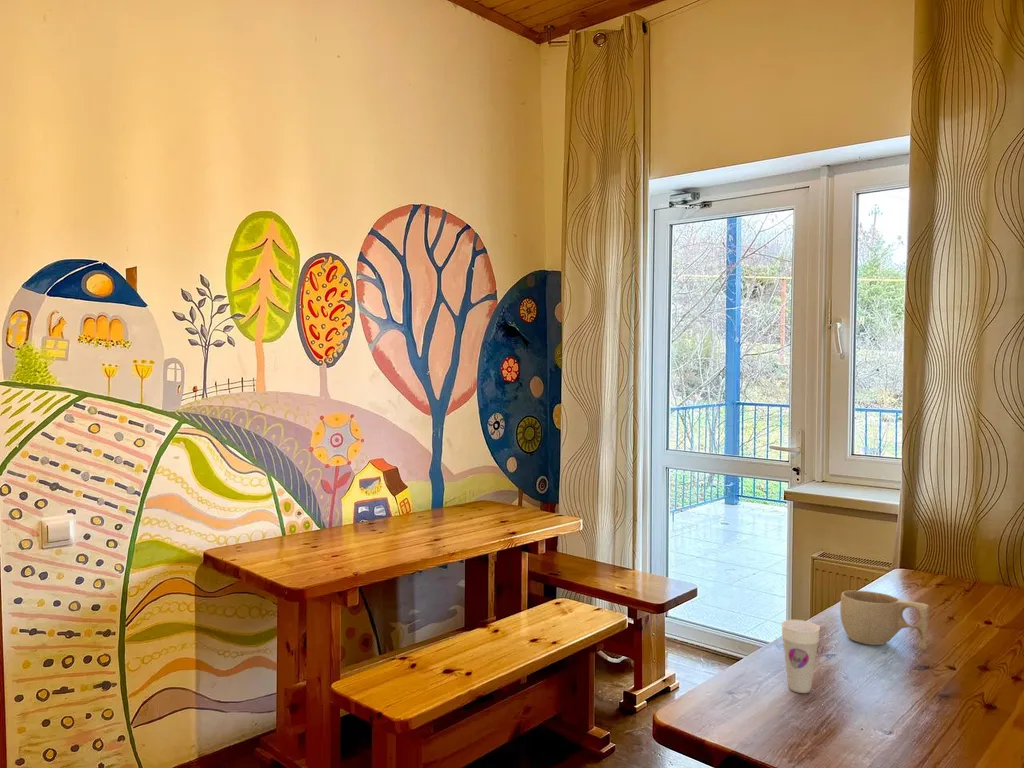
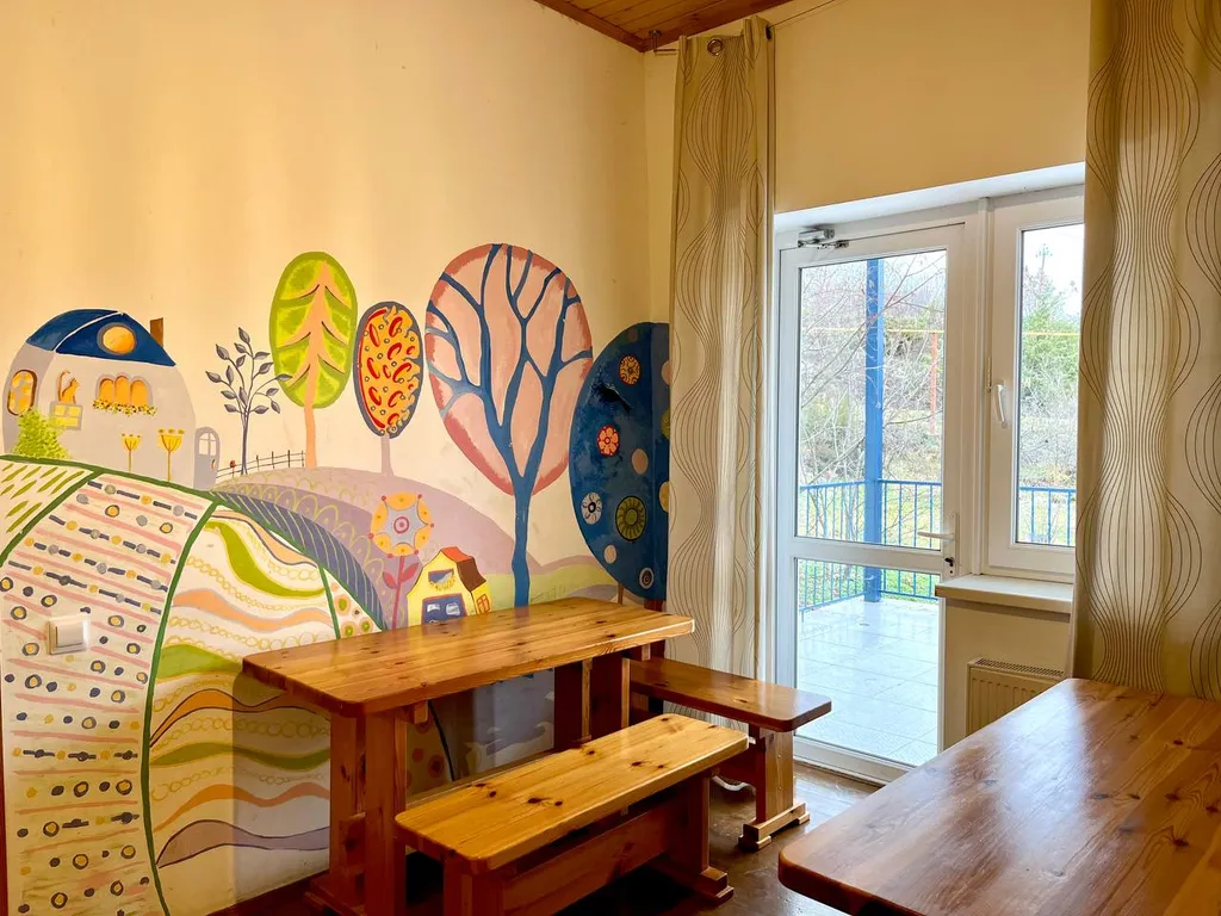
- cup (800, 657)
- cup (882, 620)
